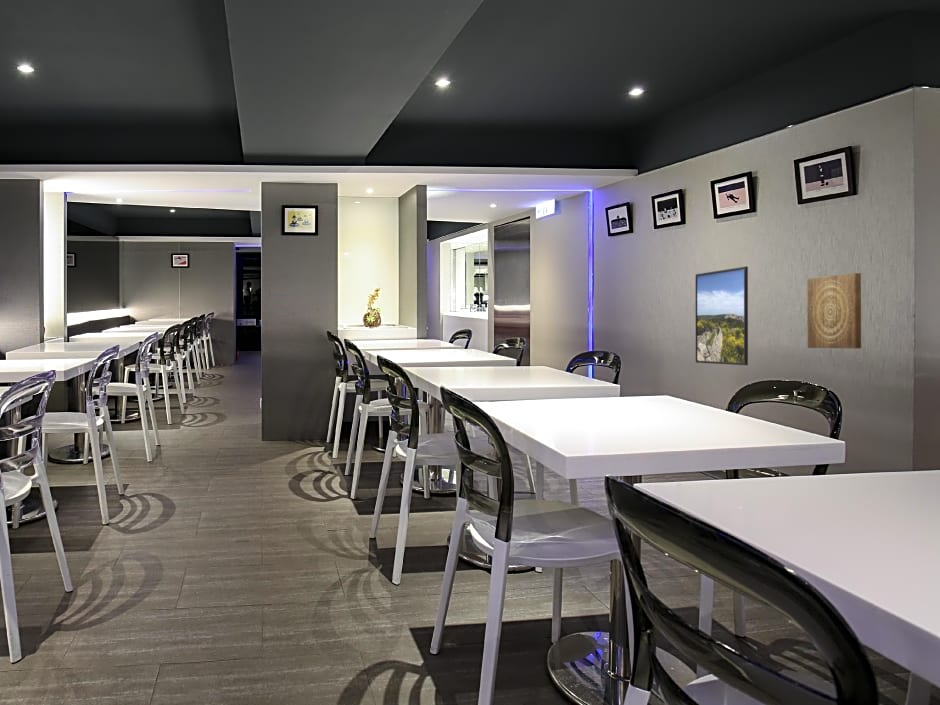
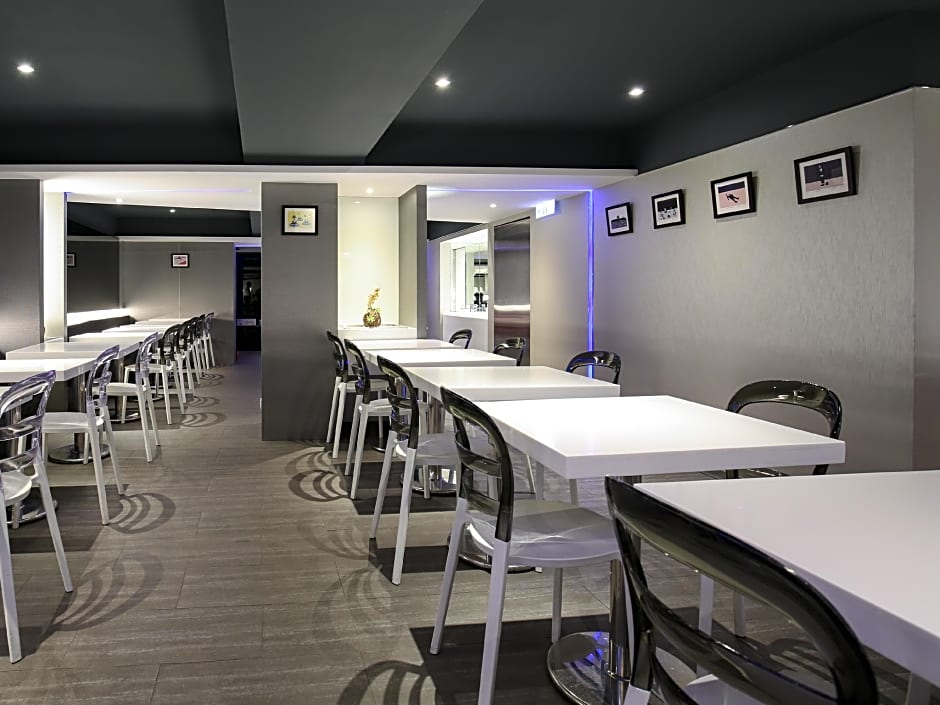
- wall art (833, 312)
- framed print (720, 317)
